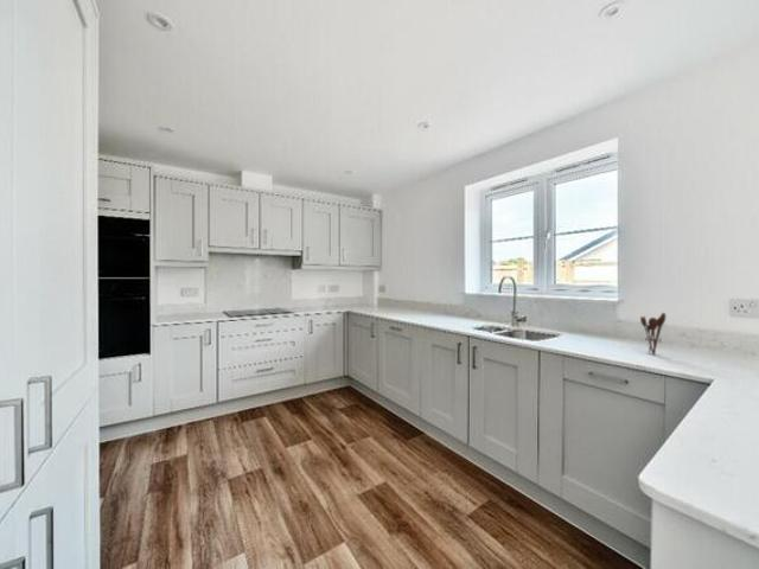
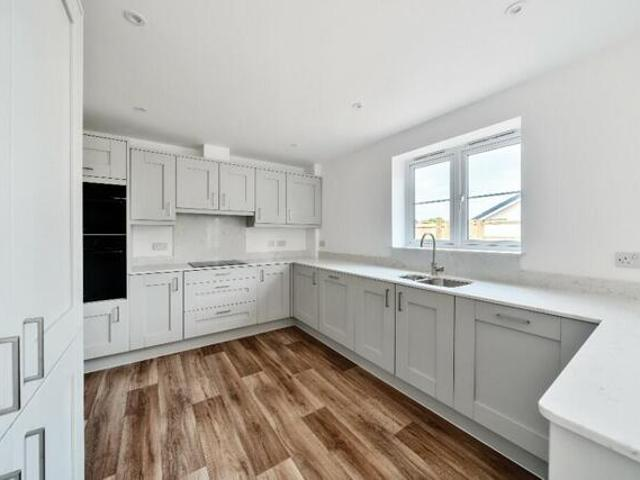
- utensil holder (653, 333)
